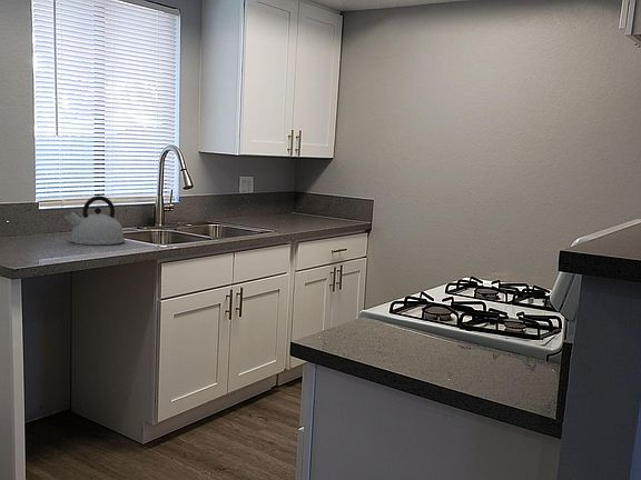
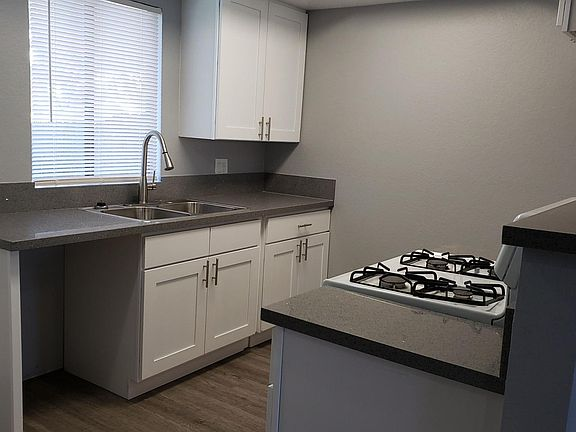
- kettle (95, 218)
